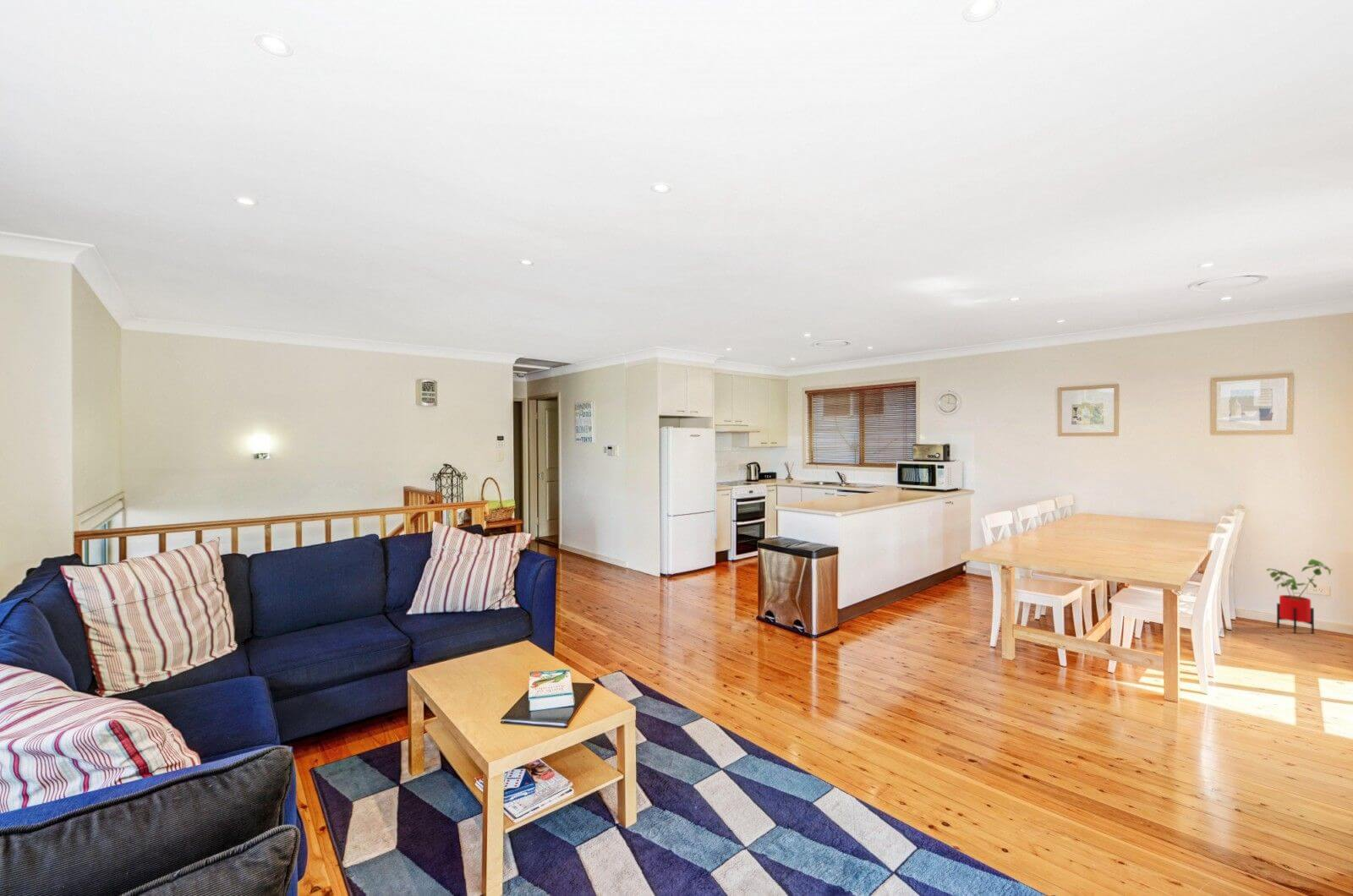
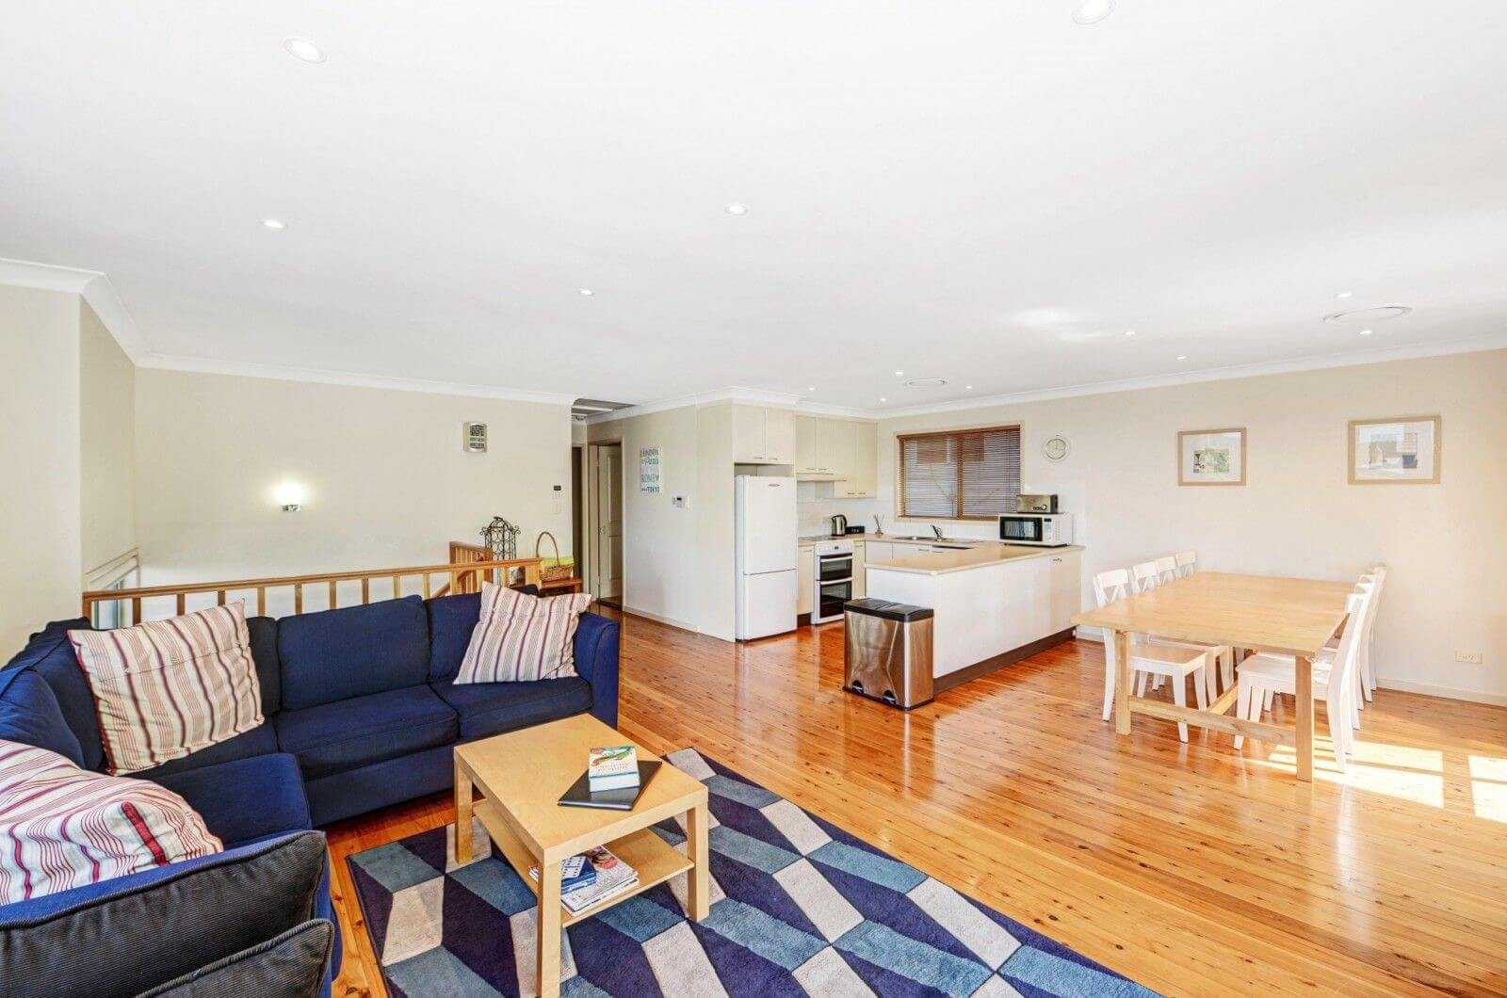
- house plant (1299, 595)
